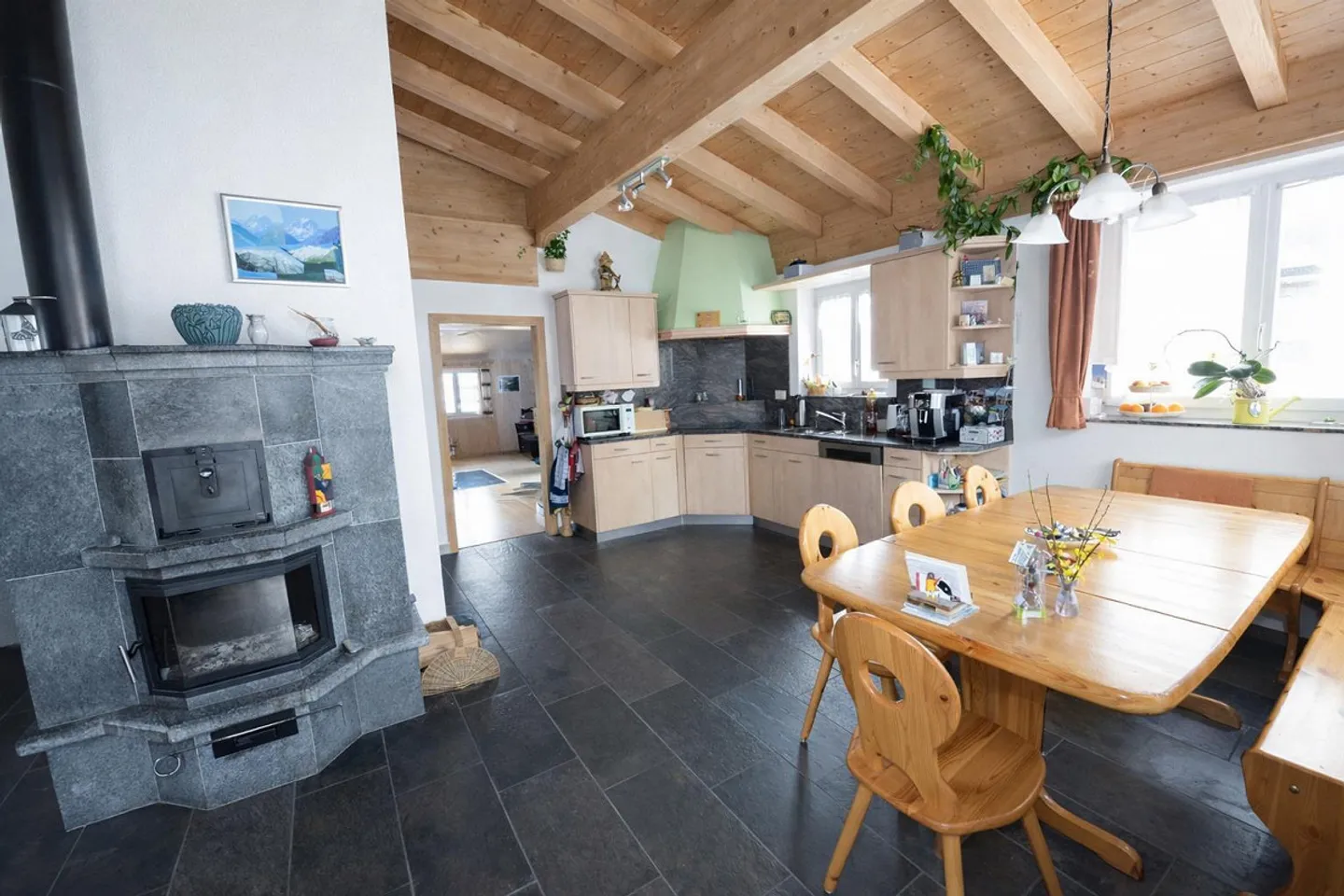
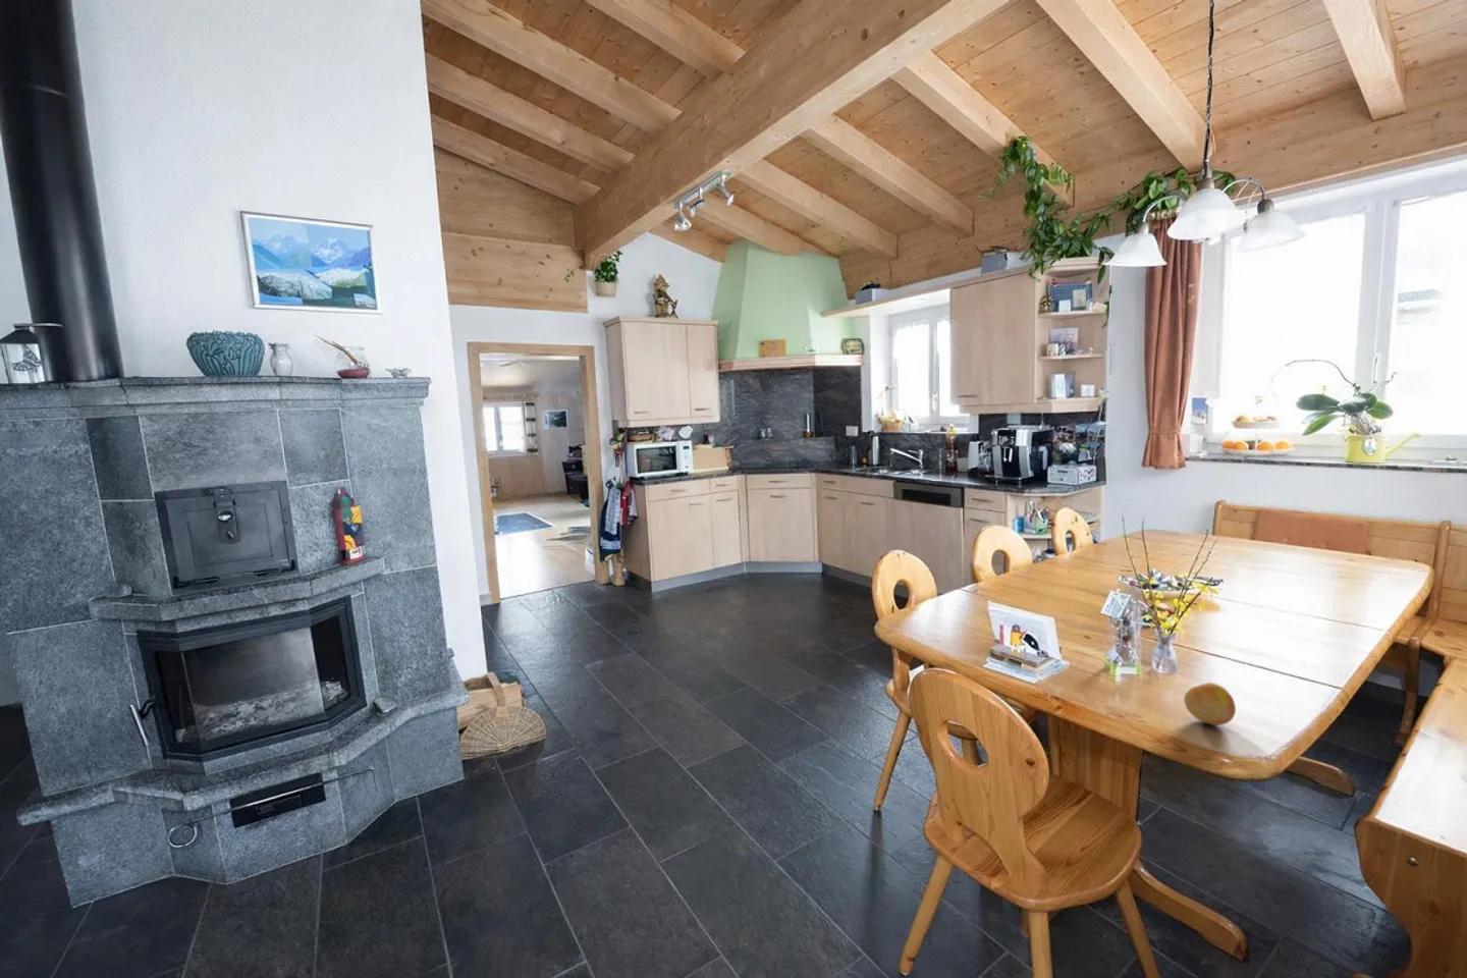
+ fruit (1209, 703)
